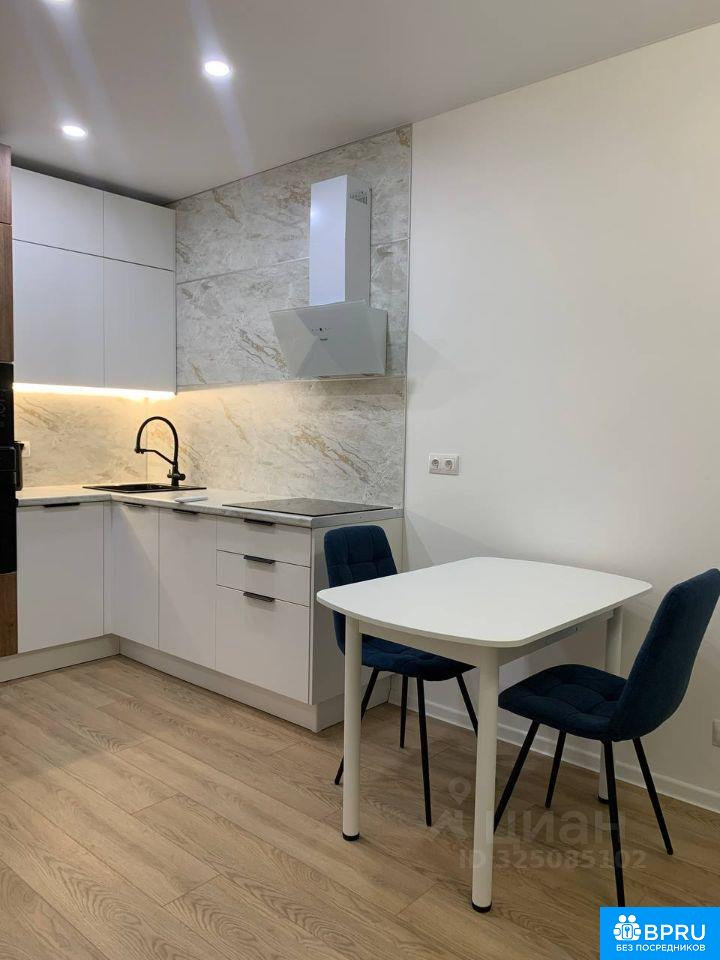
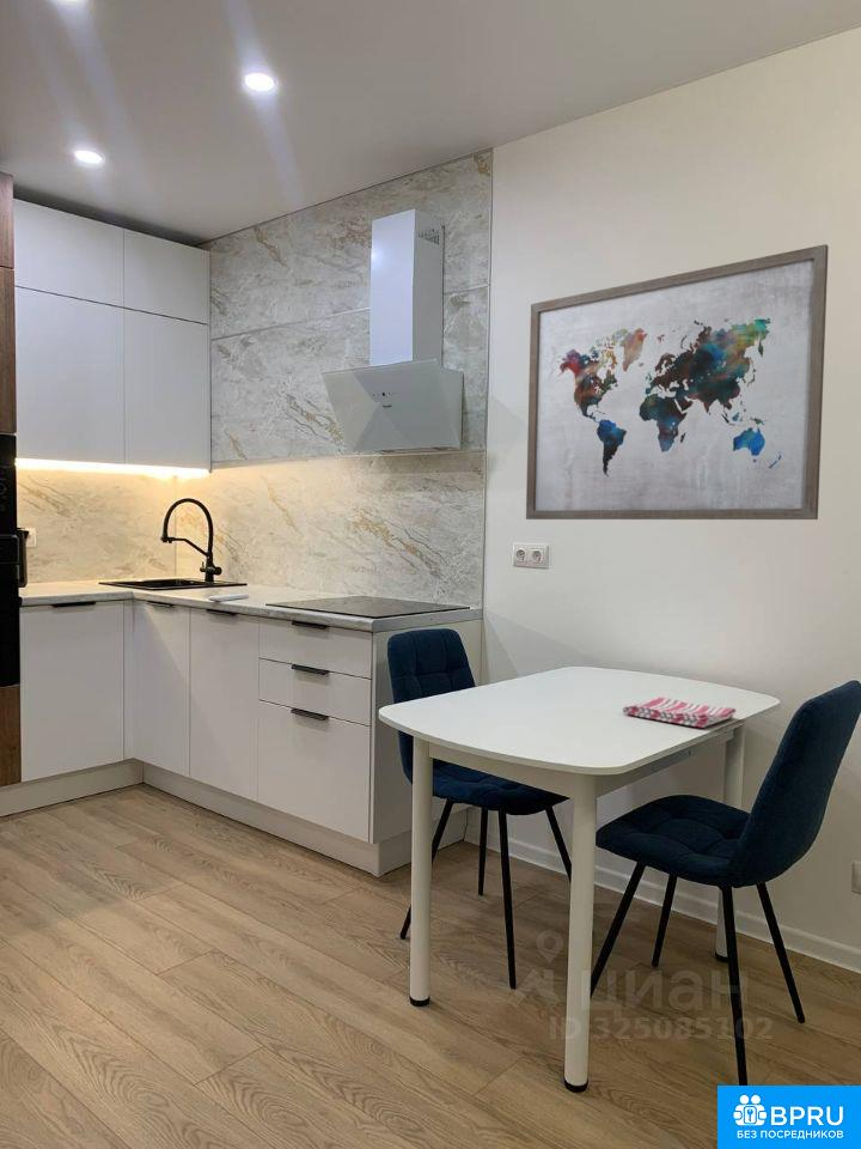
+ wall art (658, 399)
+ dish towel (678, 709)
